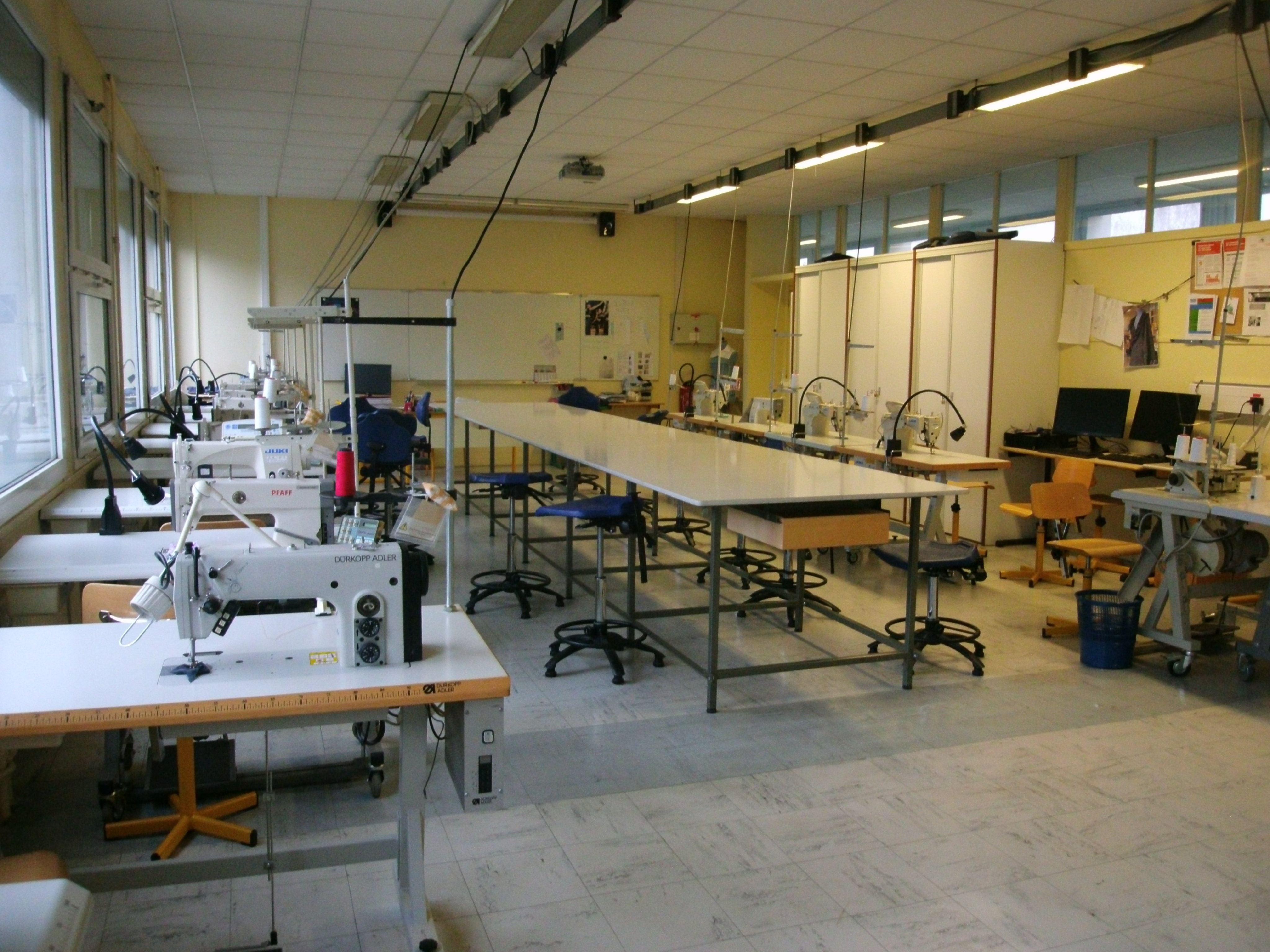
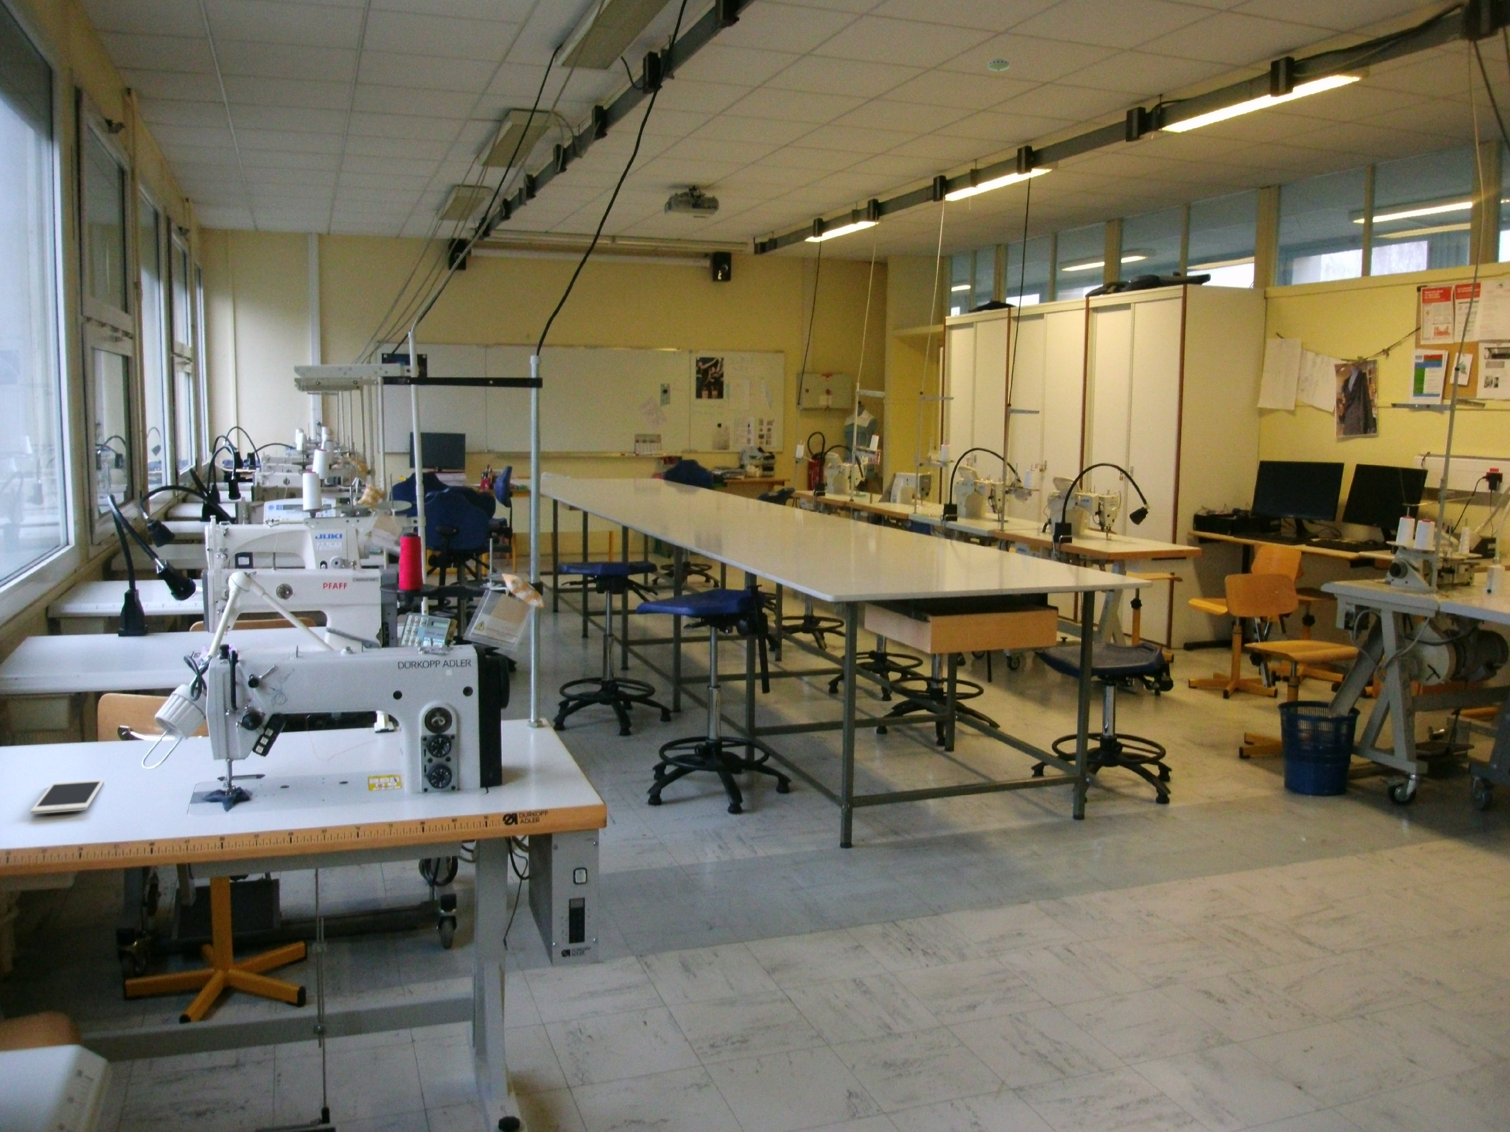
+ cell phone (69, 795)
+ smoke detector (999, 64)
